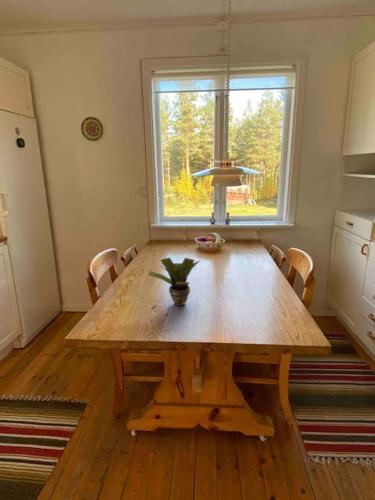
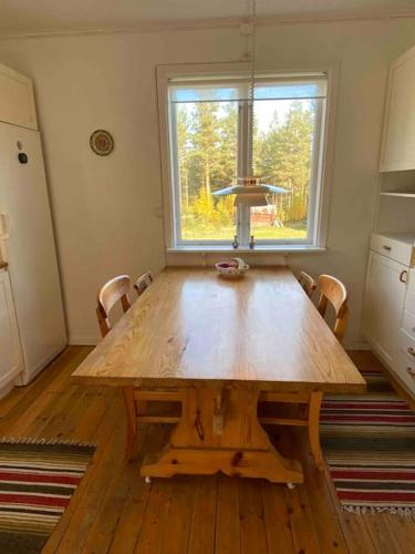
- potted plant (180, 281)
